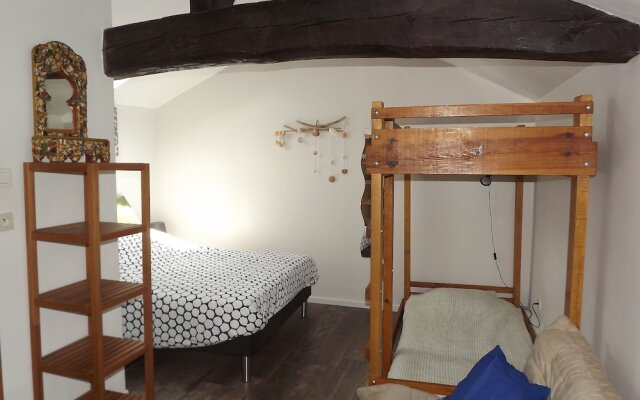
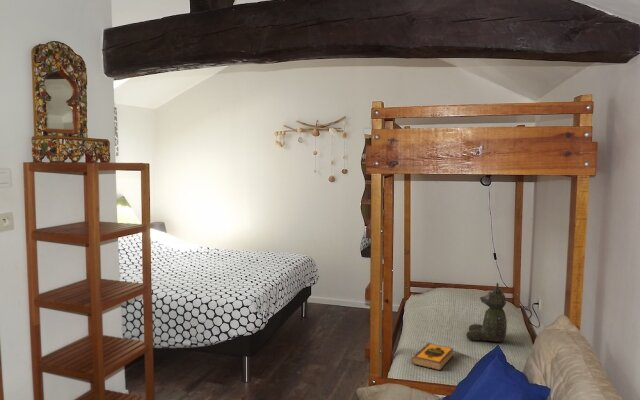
+ hardback book (432, 355)
+ teddy bear (487, 311)
